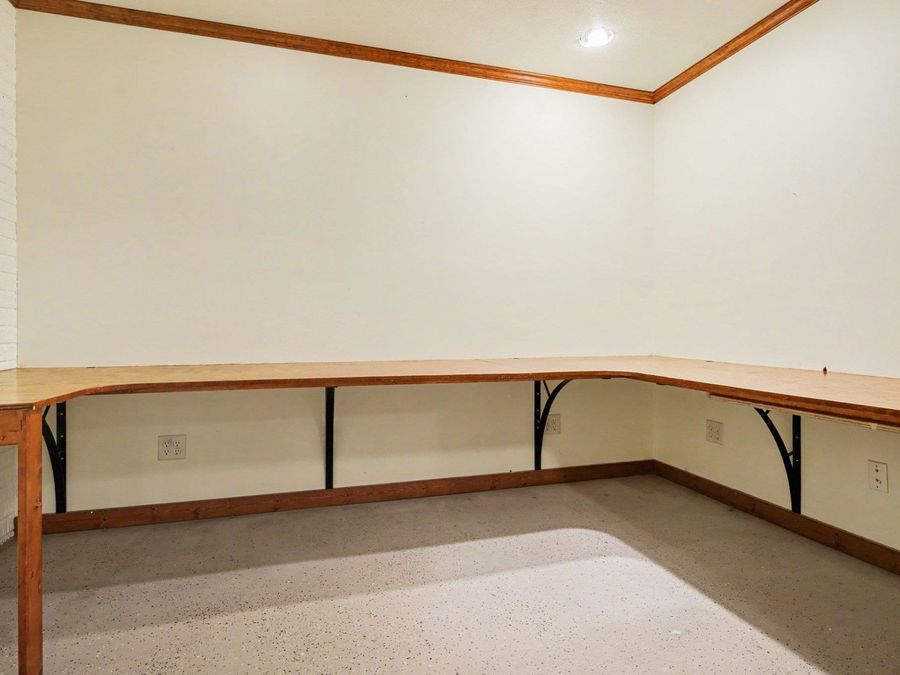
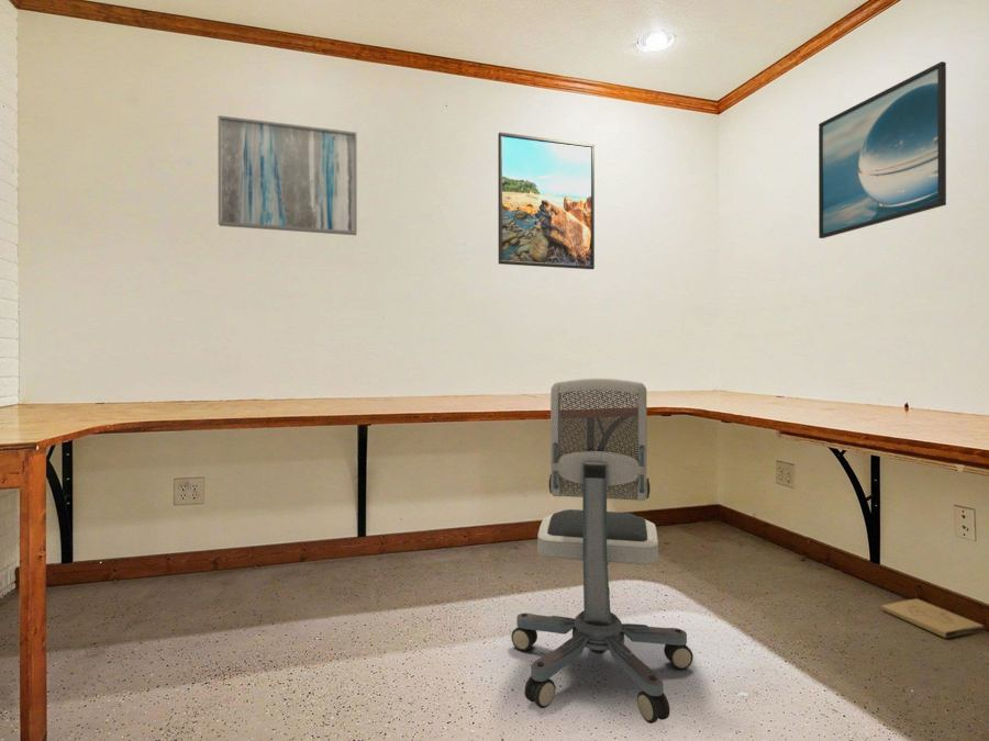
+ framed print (547, 202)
+ wall art (290, 178)
+ box (930, 617)
+ office chair (598, 521)
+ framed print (875, 159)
